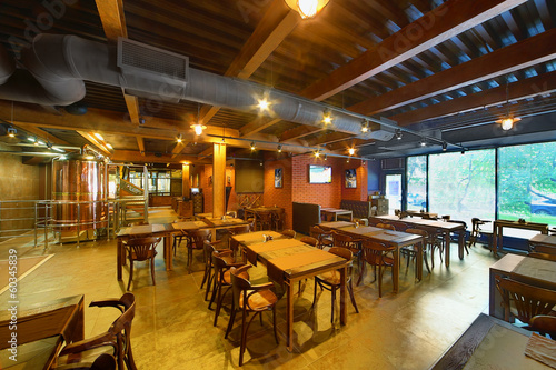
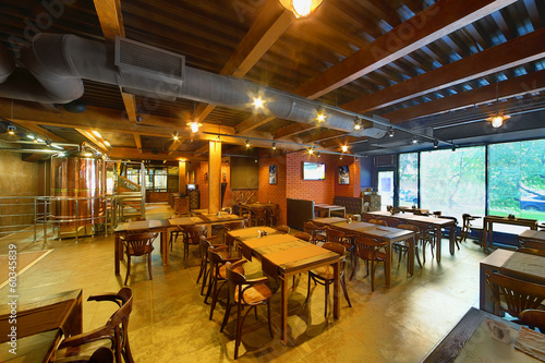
+ cup (497, 329)
